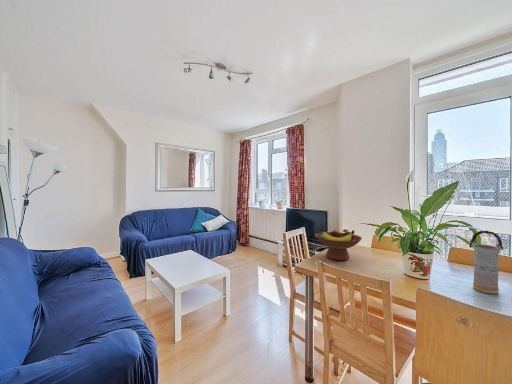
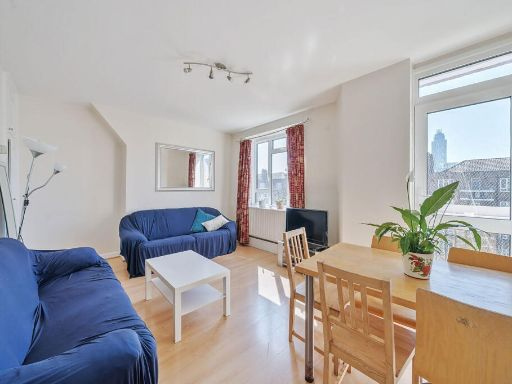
- vase (485, 260)
- fruit bowl (337, 242)
